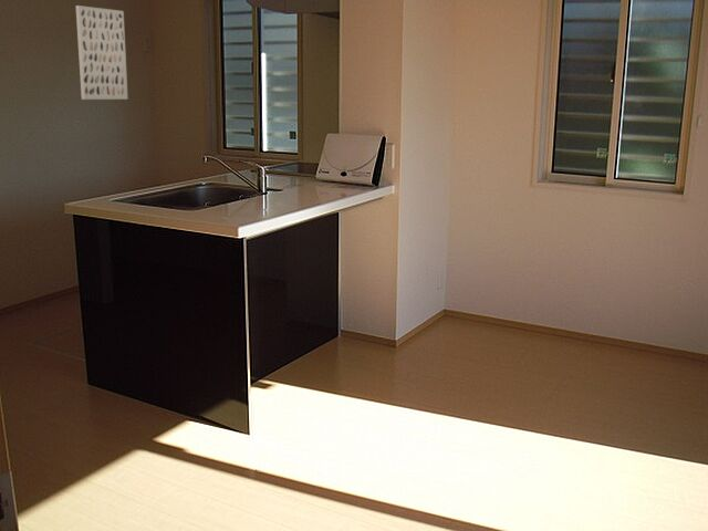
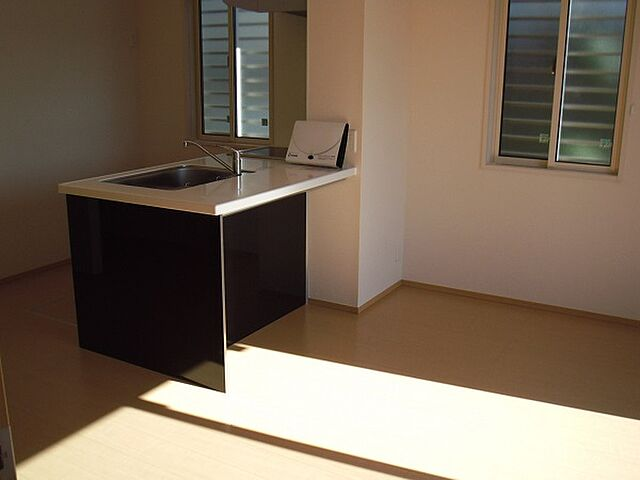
- wall art (103, 54)
